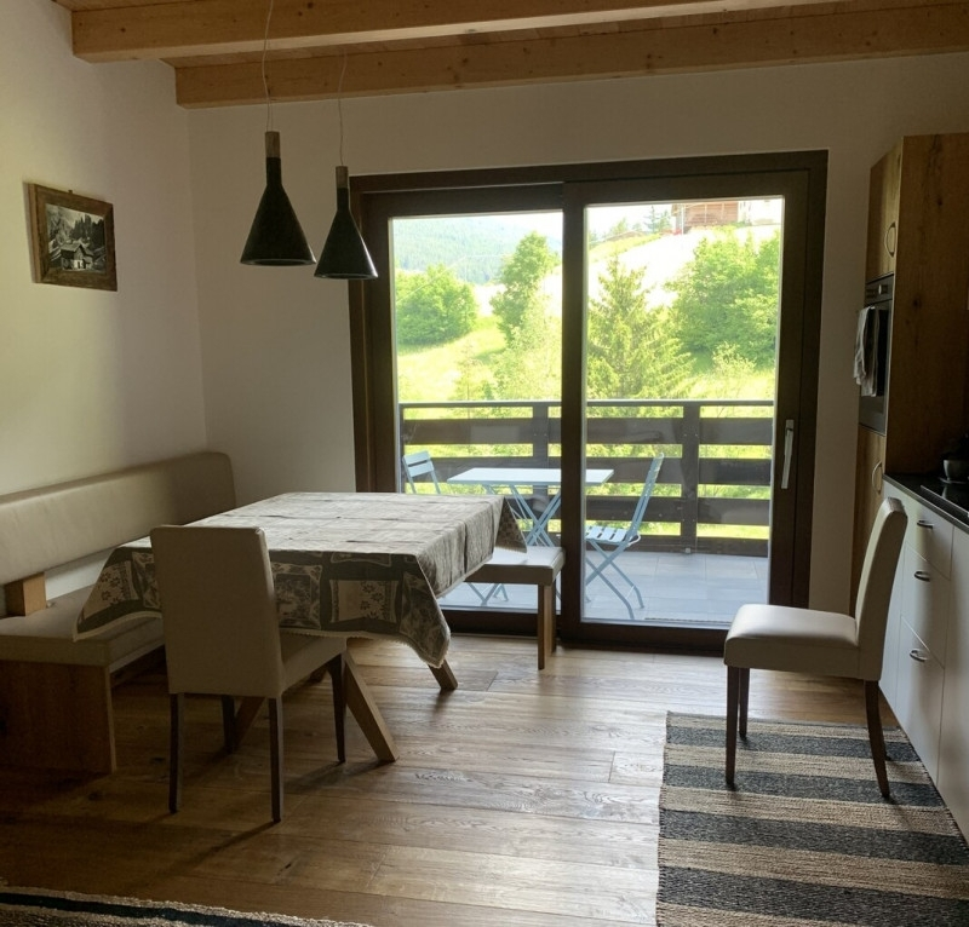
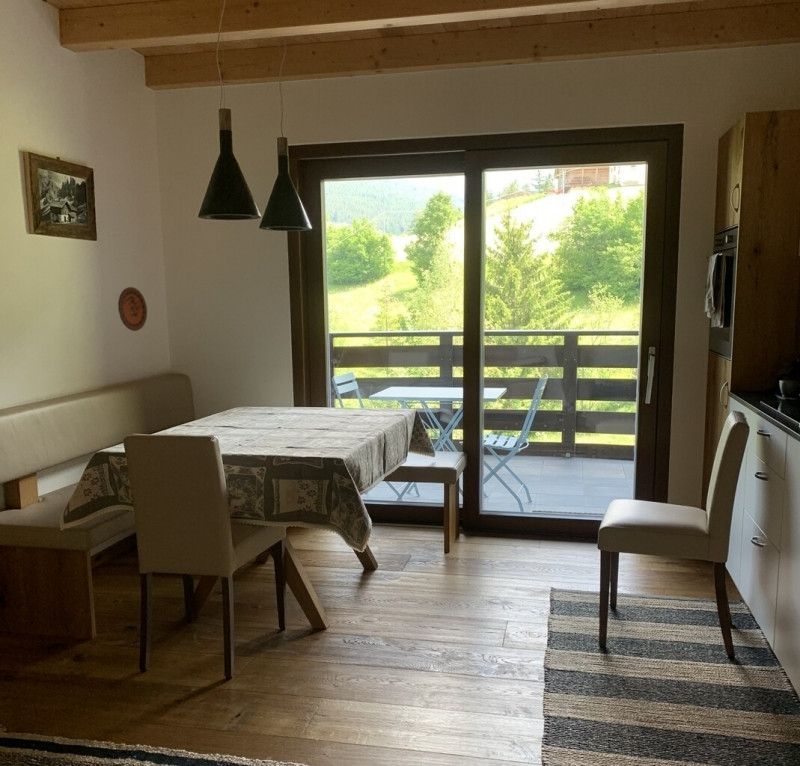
+ decorative plate (132, 309)
